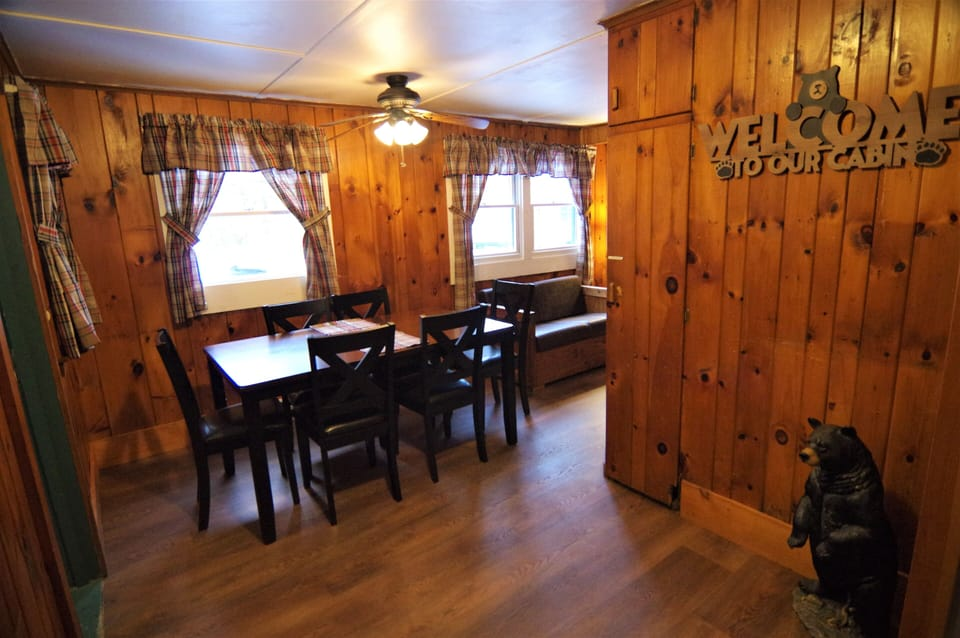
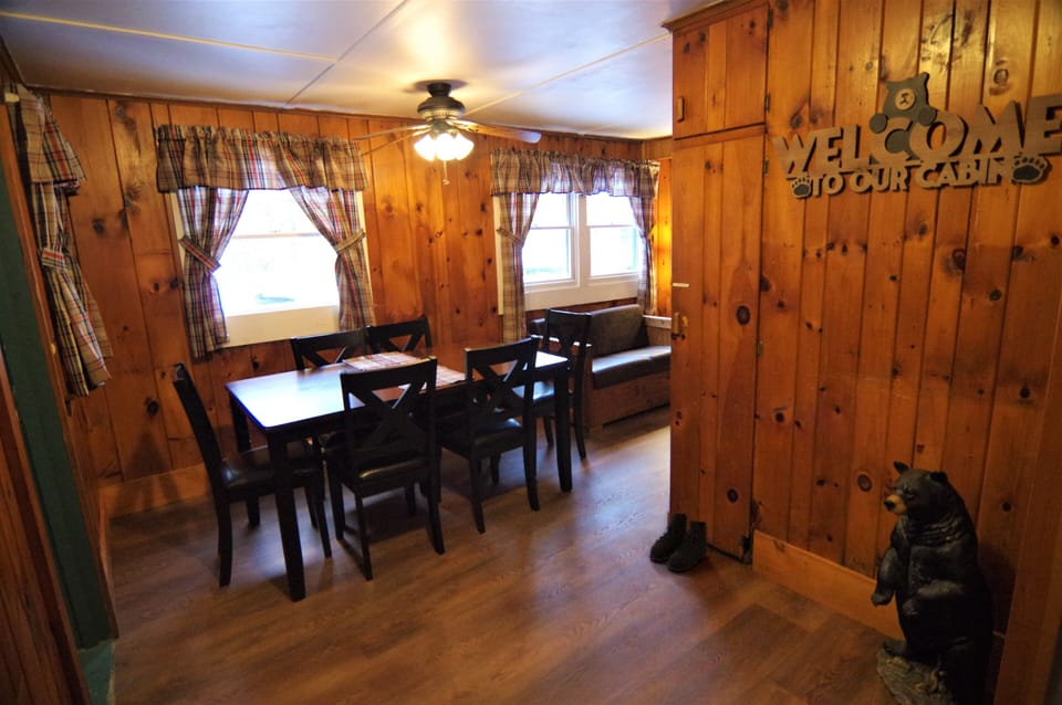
+ boots (678, 537)
